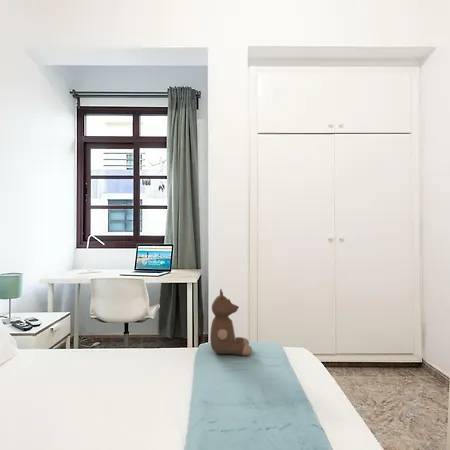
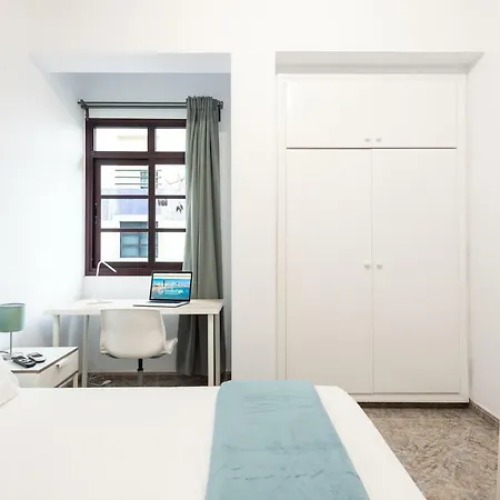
- teddy bear (230, 321)
